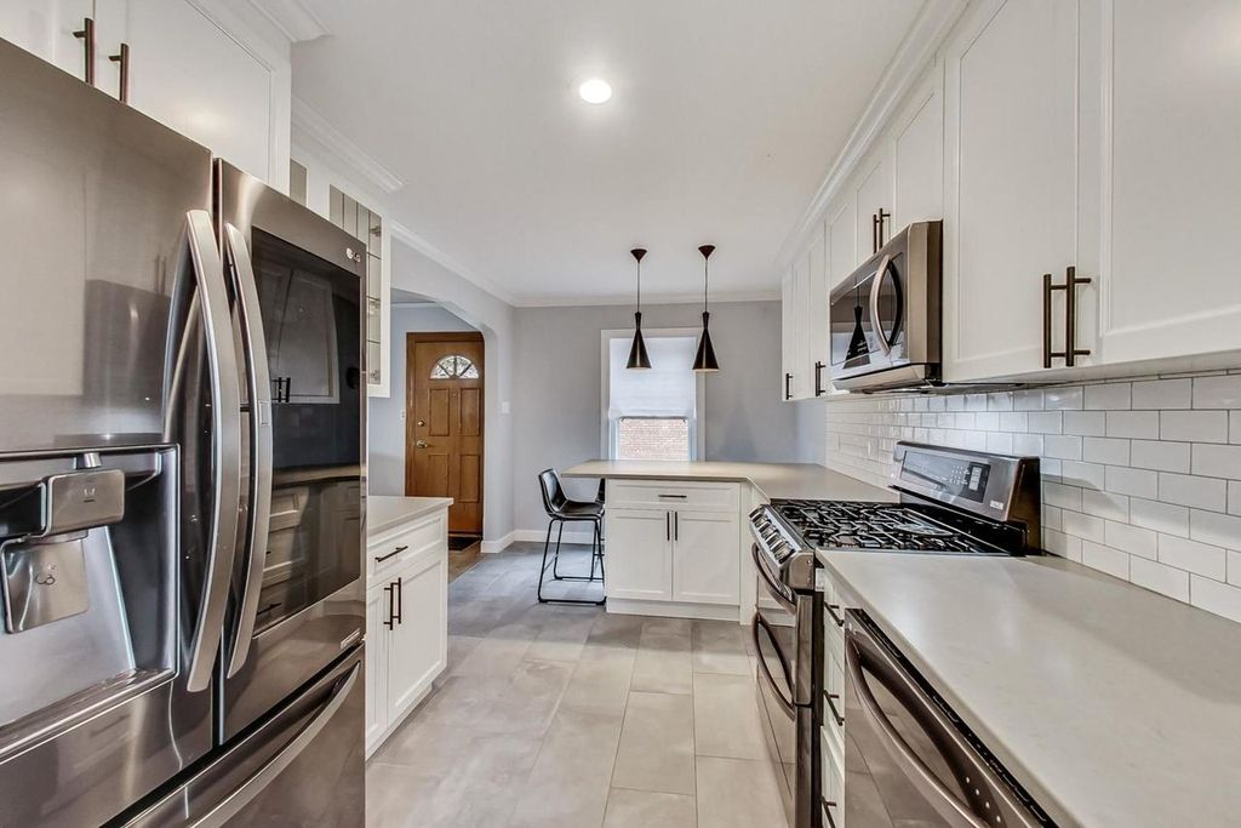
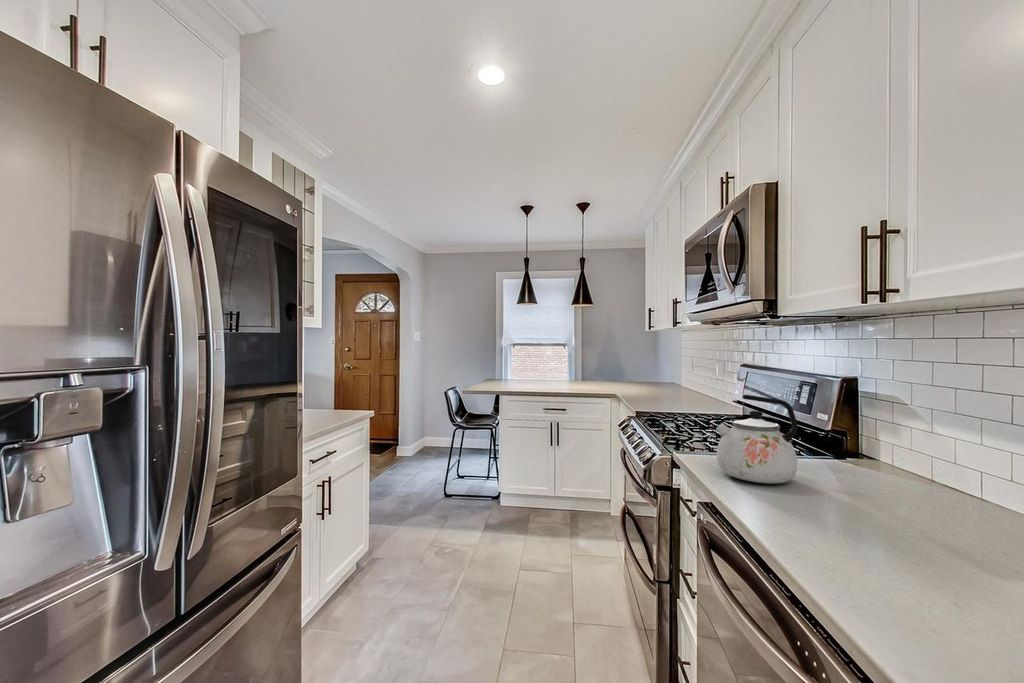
+ kettle (754, 436)
